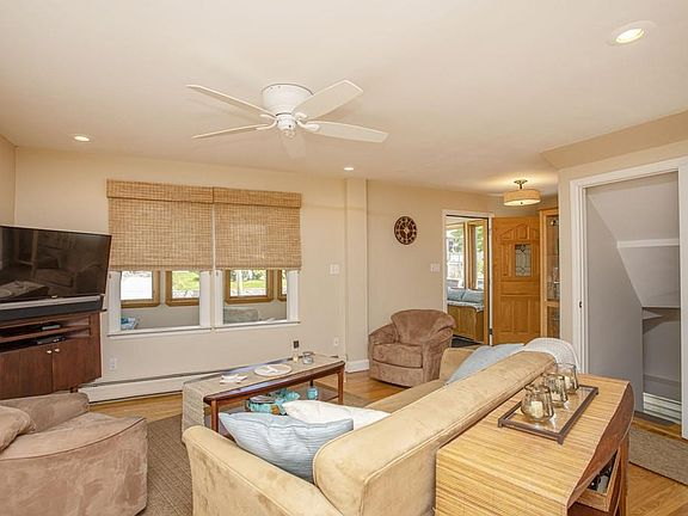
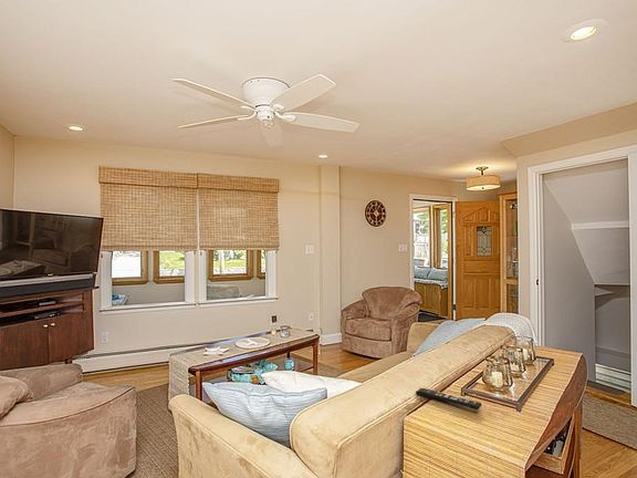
+ remote control (447, 398)
